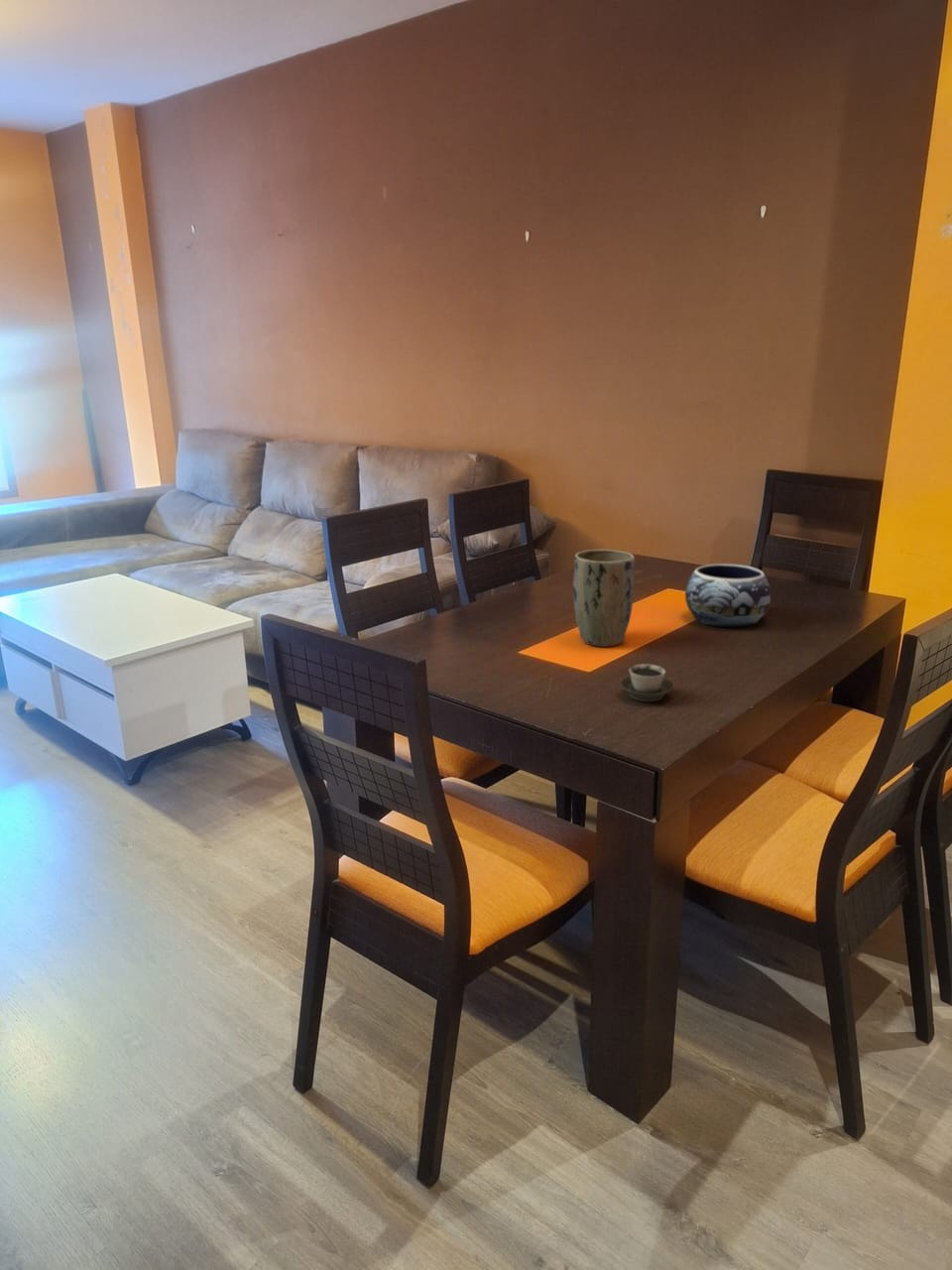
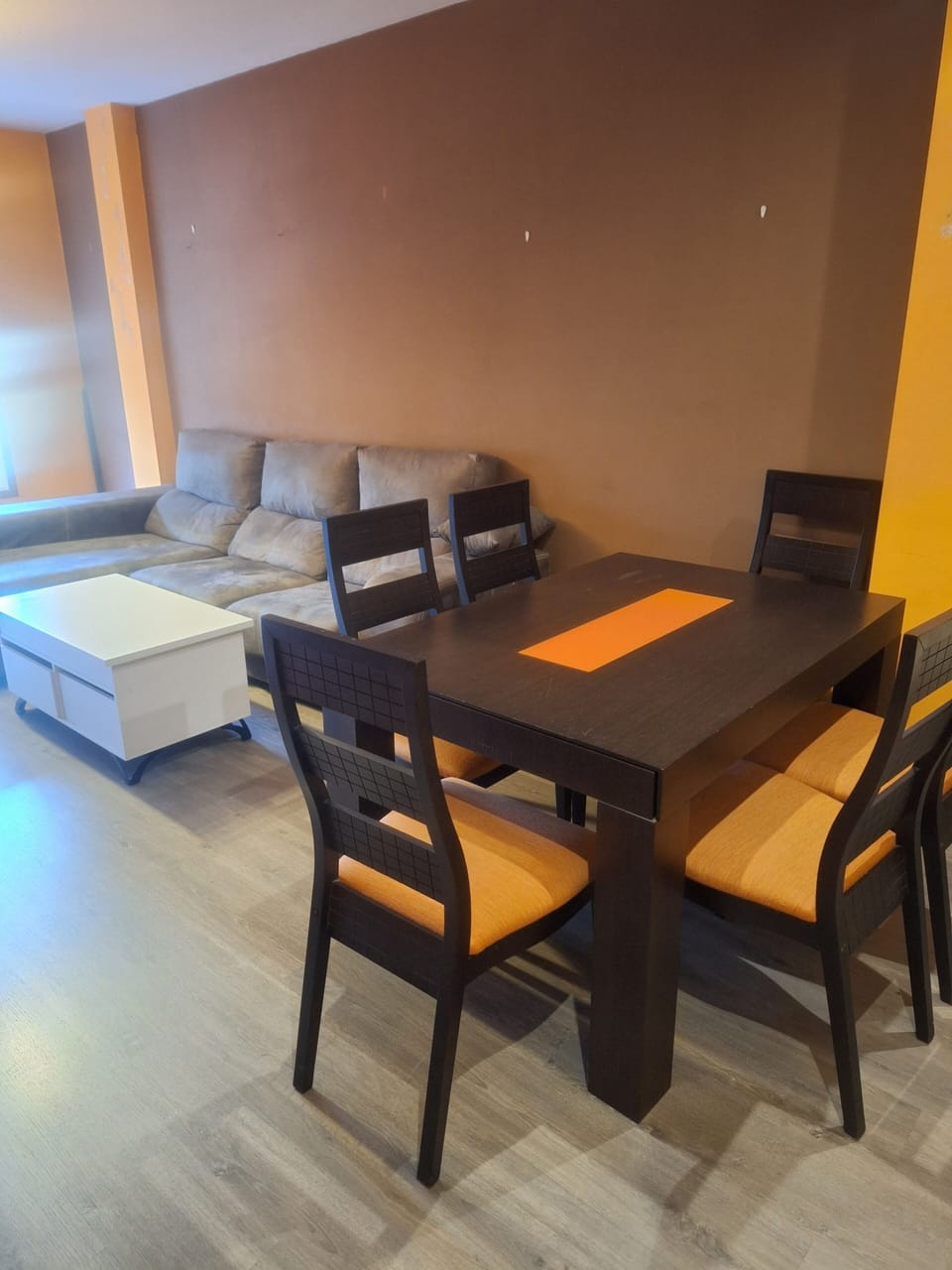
- plant pot (602, 598)
- decorative bowl (727, 594)
- cup (647, 683)
